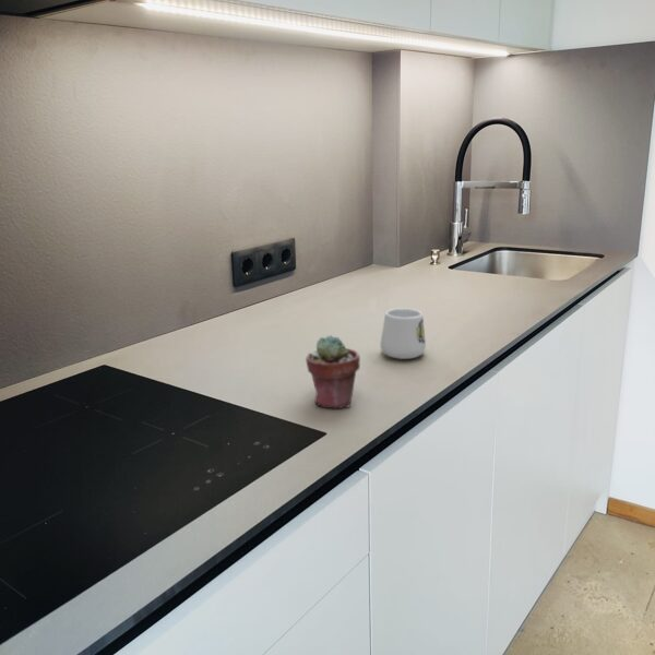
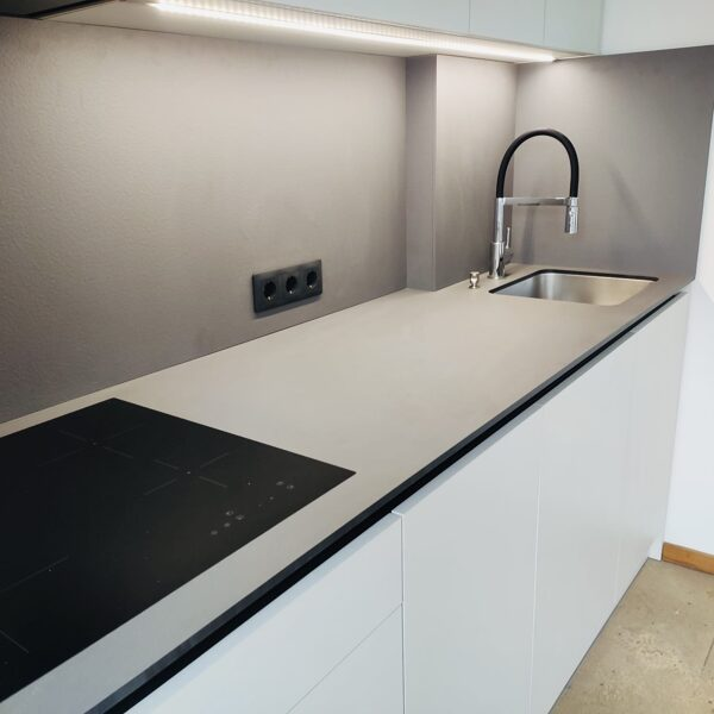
- potted succulent (333, 369)
- mug (405, 331)
